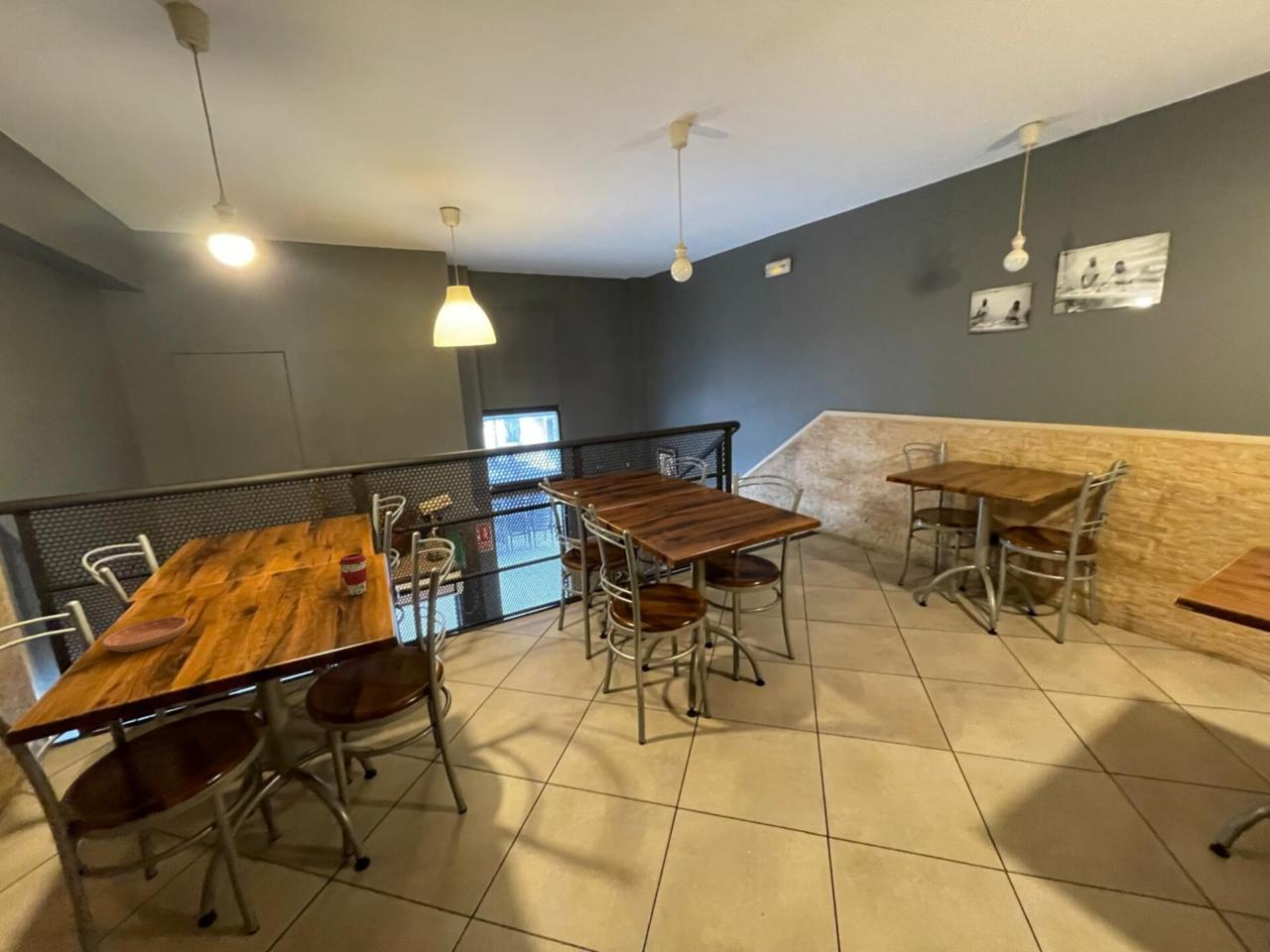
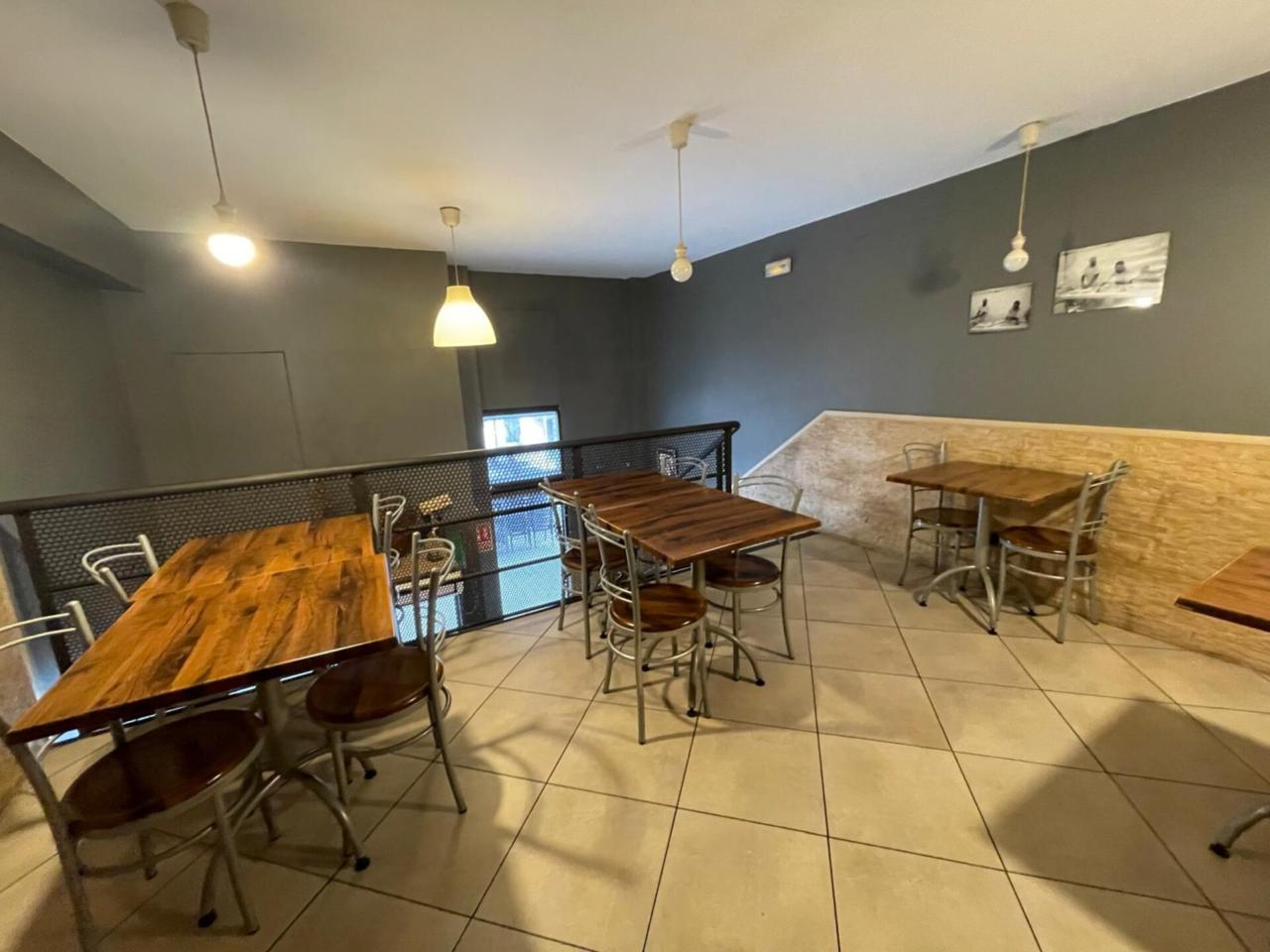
- saucer (147, 635)
- coffee cup (354, 574)
